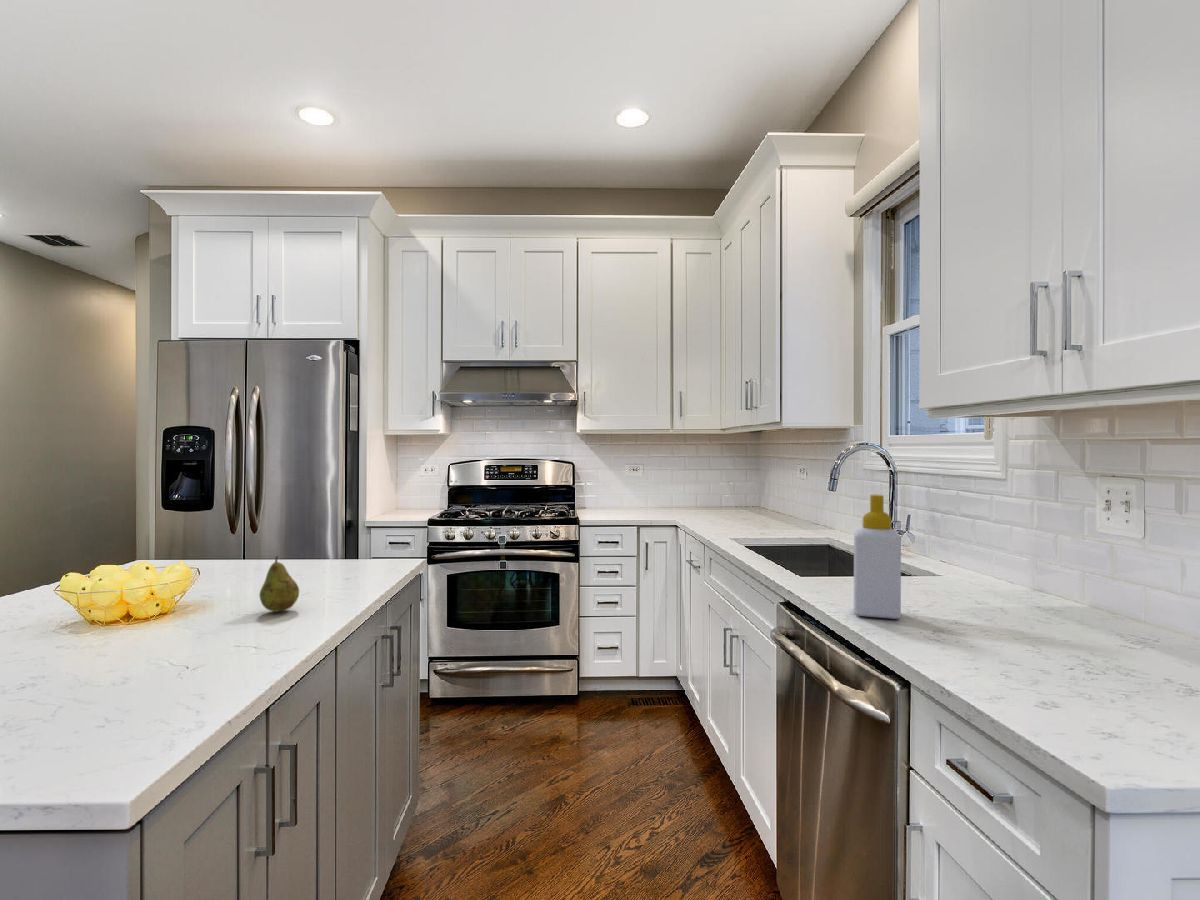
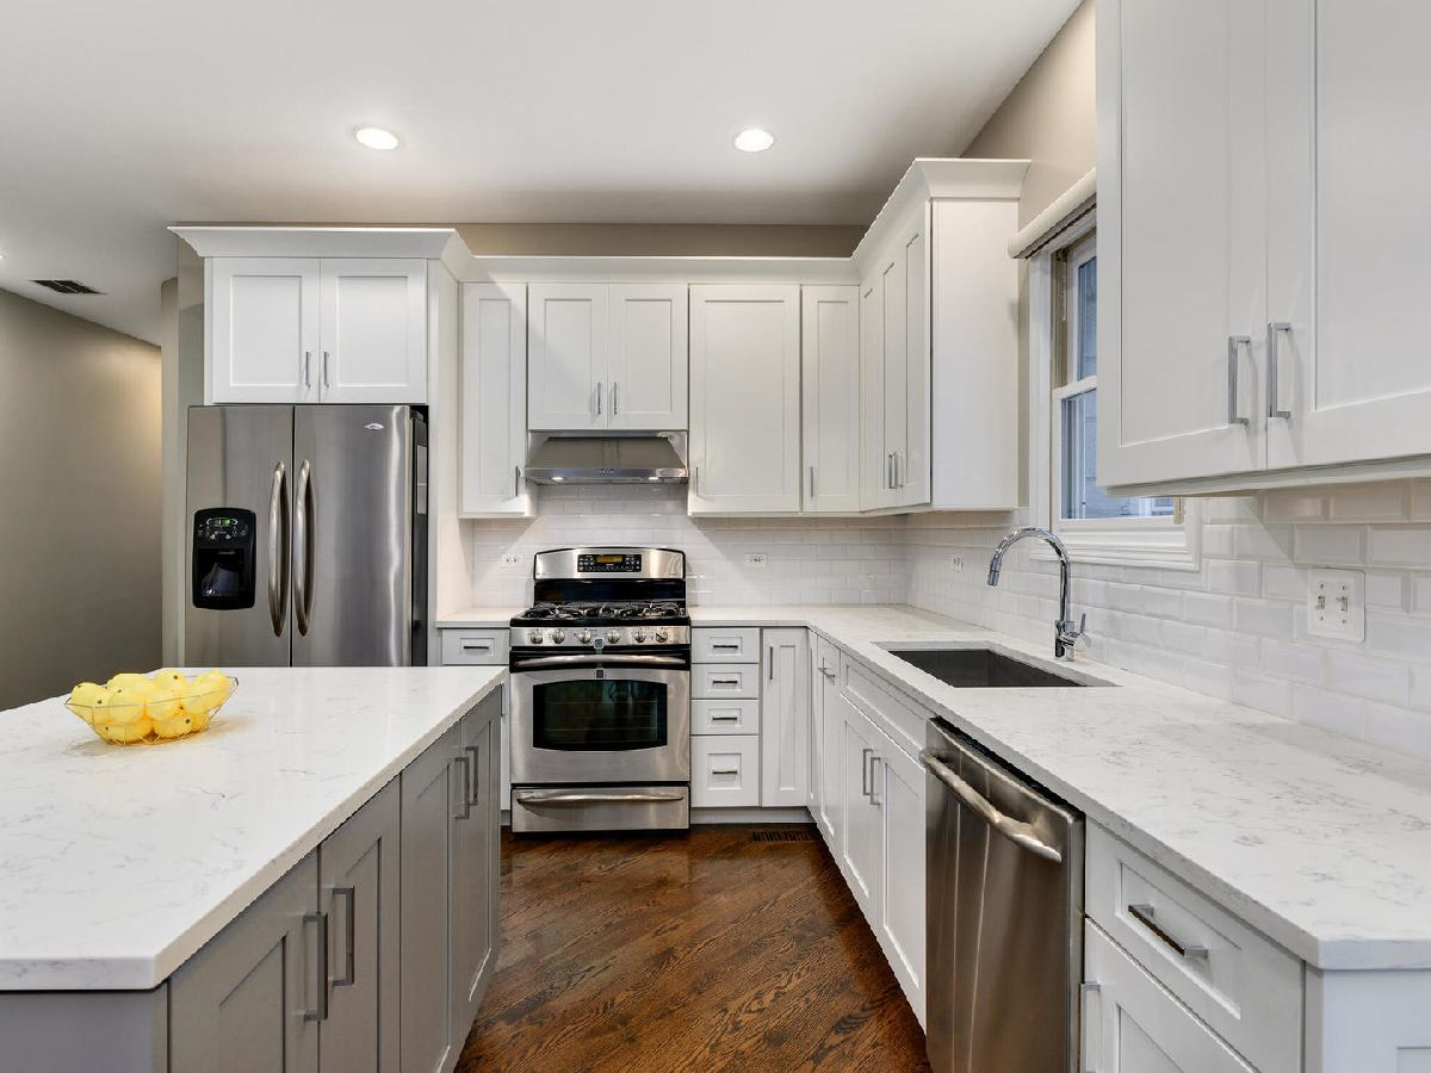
- soap bottle (876, 554)
- fruit (279, 584)
